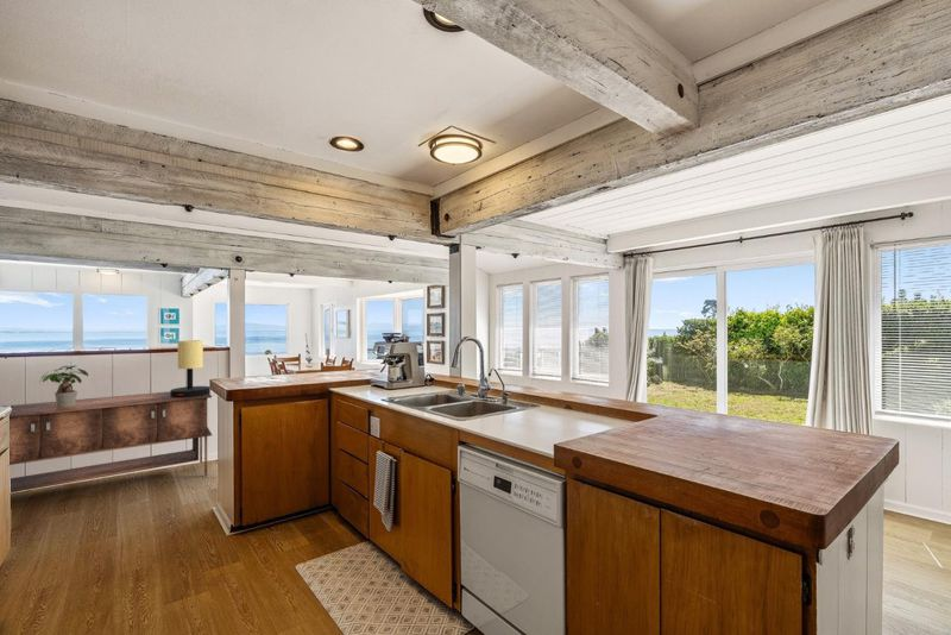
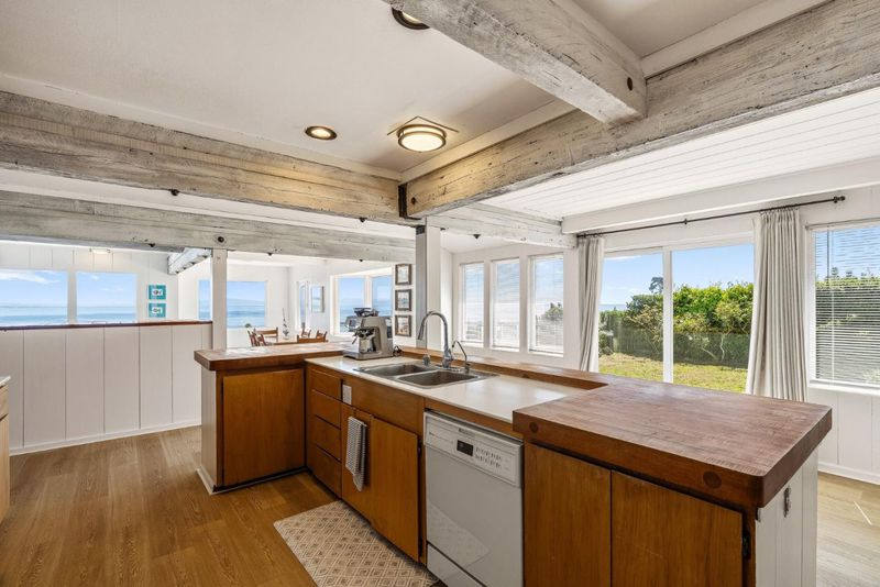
- potted plant (65, 384)
- table lamp (190, 367)
- sideboard (105, 444)
